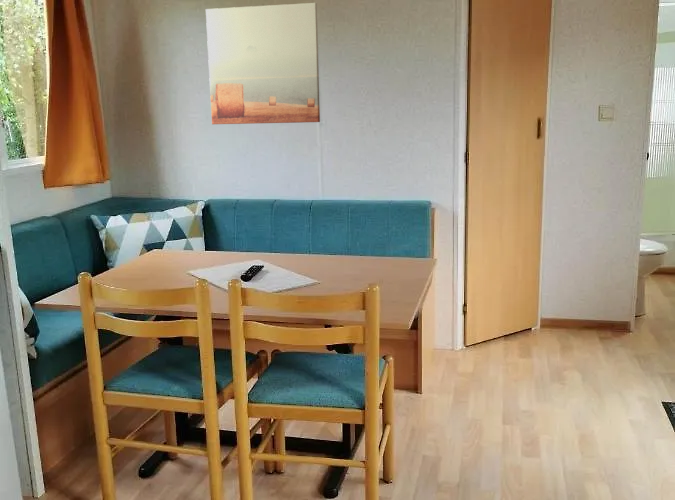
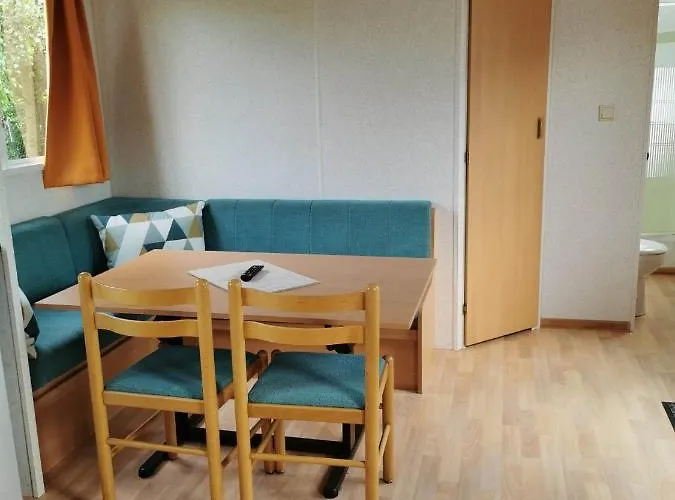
- wall art (263, 65)
